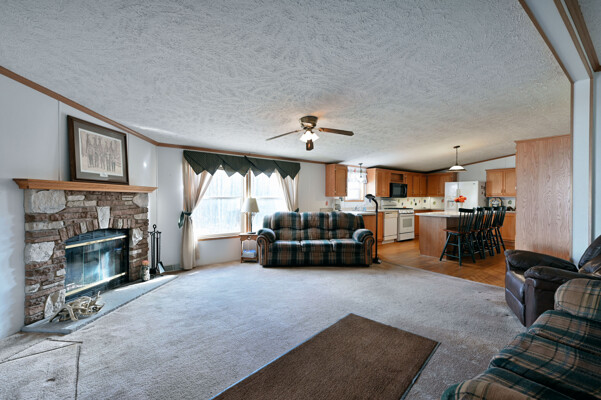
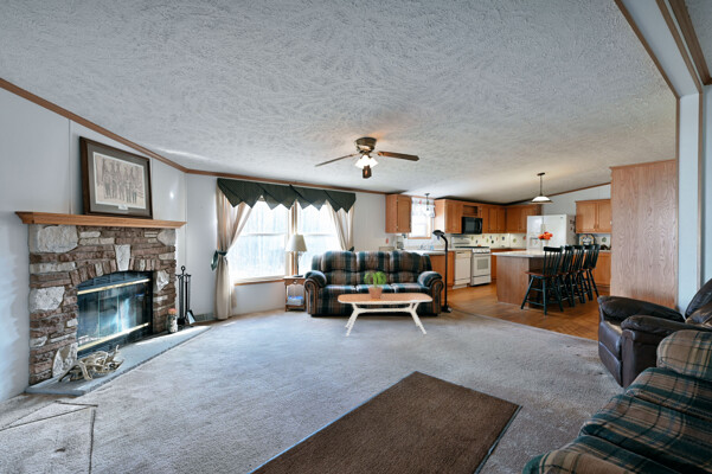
+ potted plant (378, 283)
+ coffee table (384, 310)
